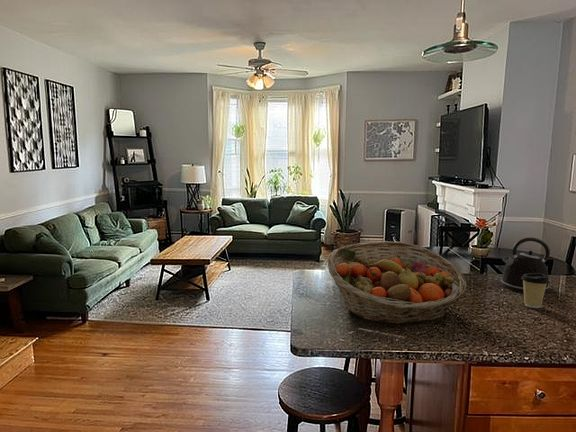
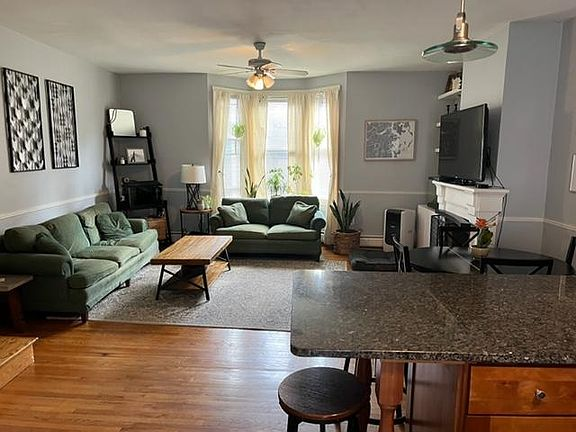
- coffee cup (533, 290)
- kettle (526, 262)
- fruit basket (394, 280)
